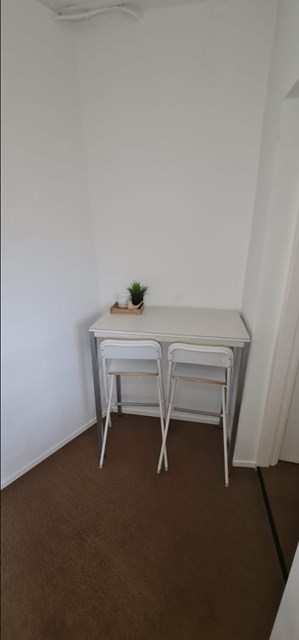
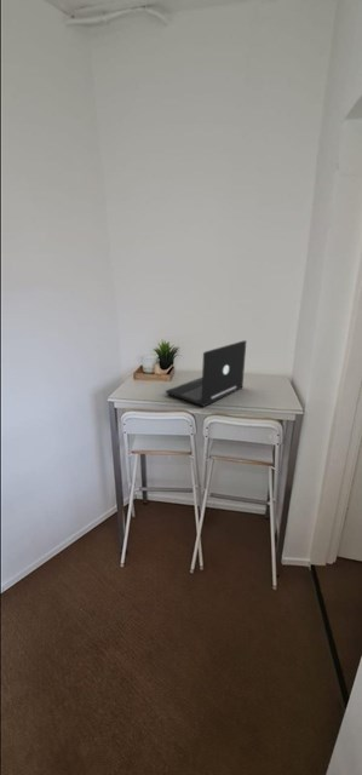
+ laptop (206, 367)
